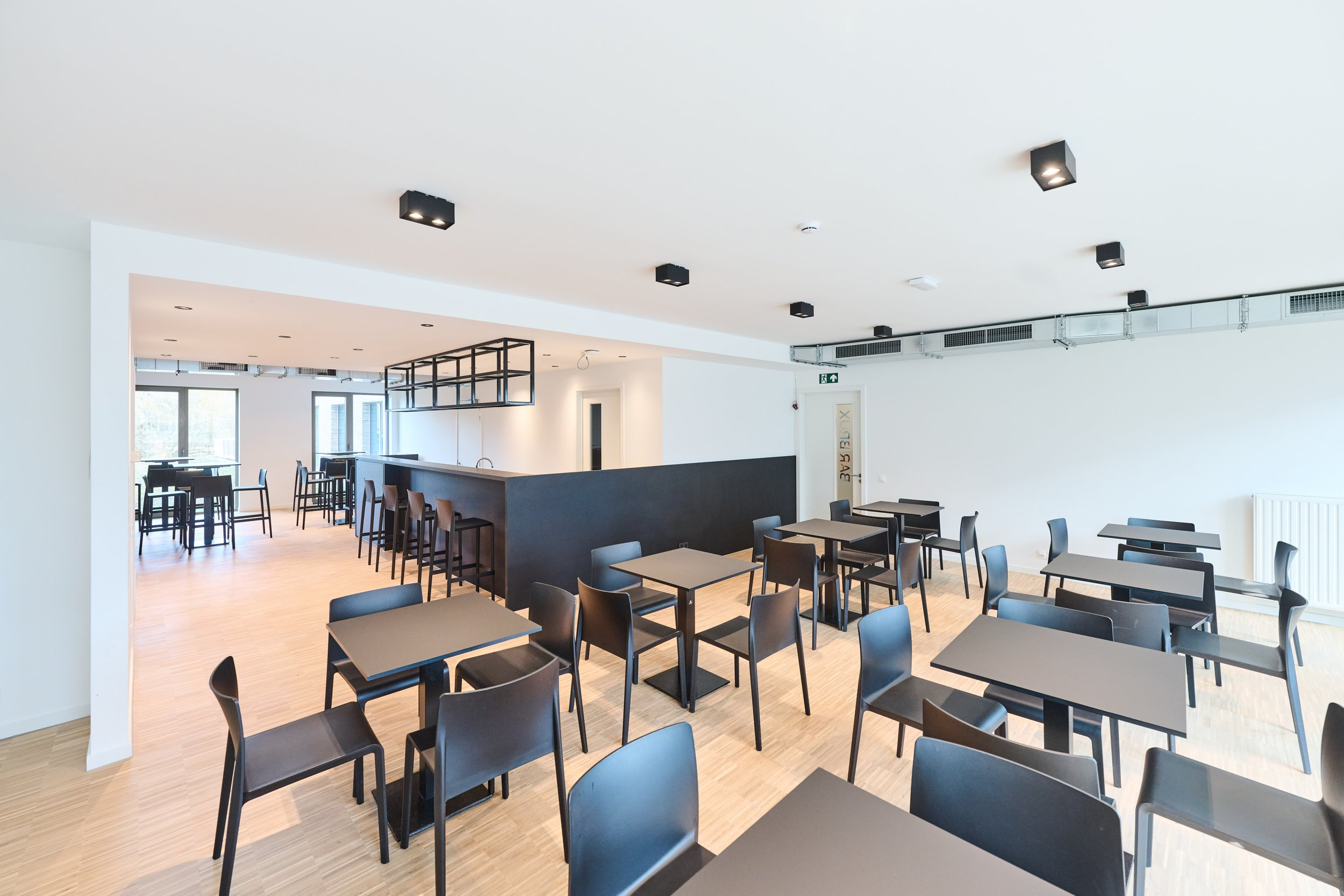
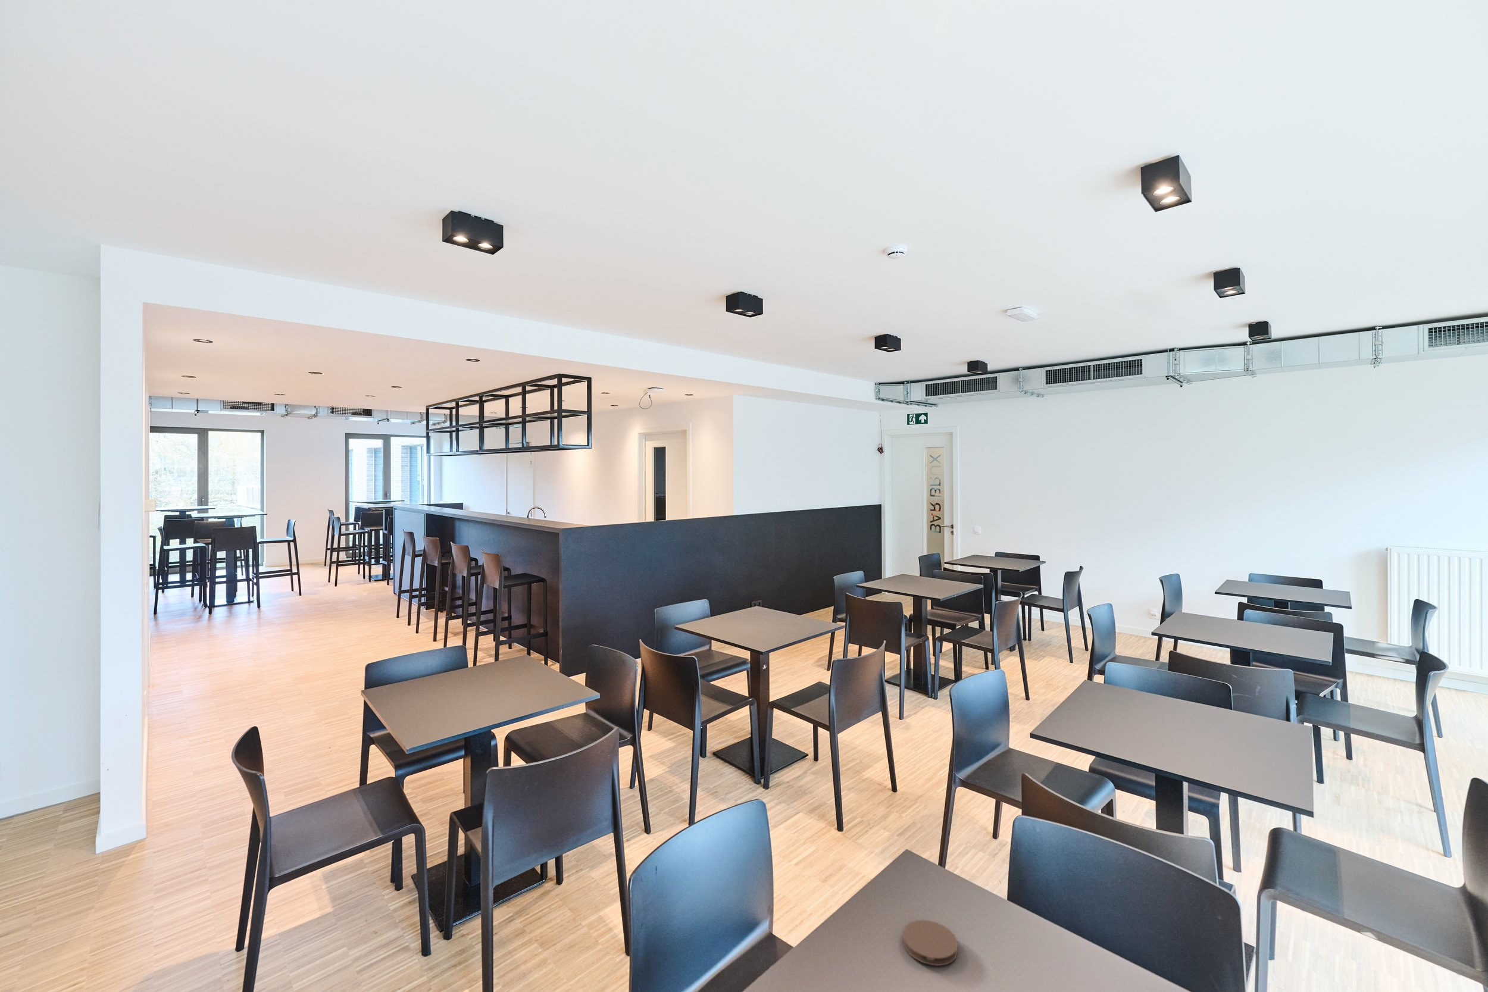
+ coaster (930, 941)
